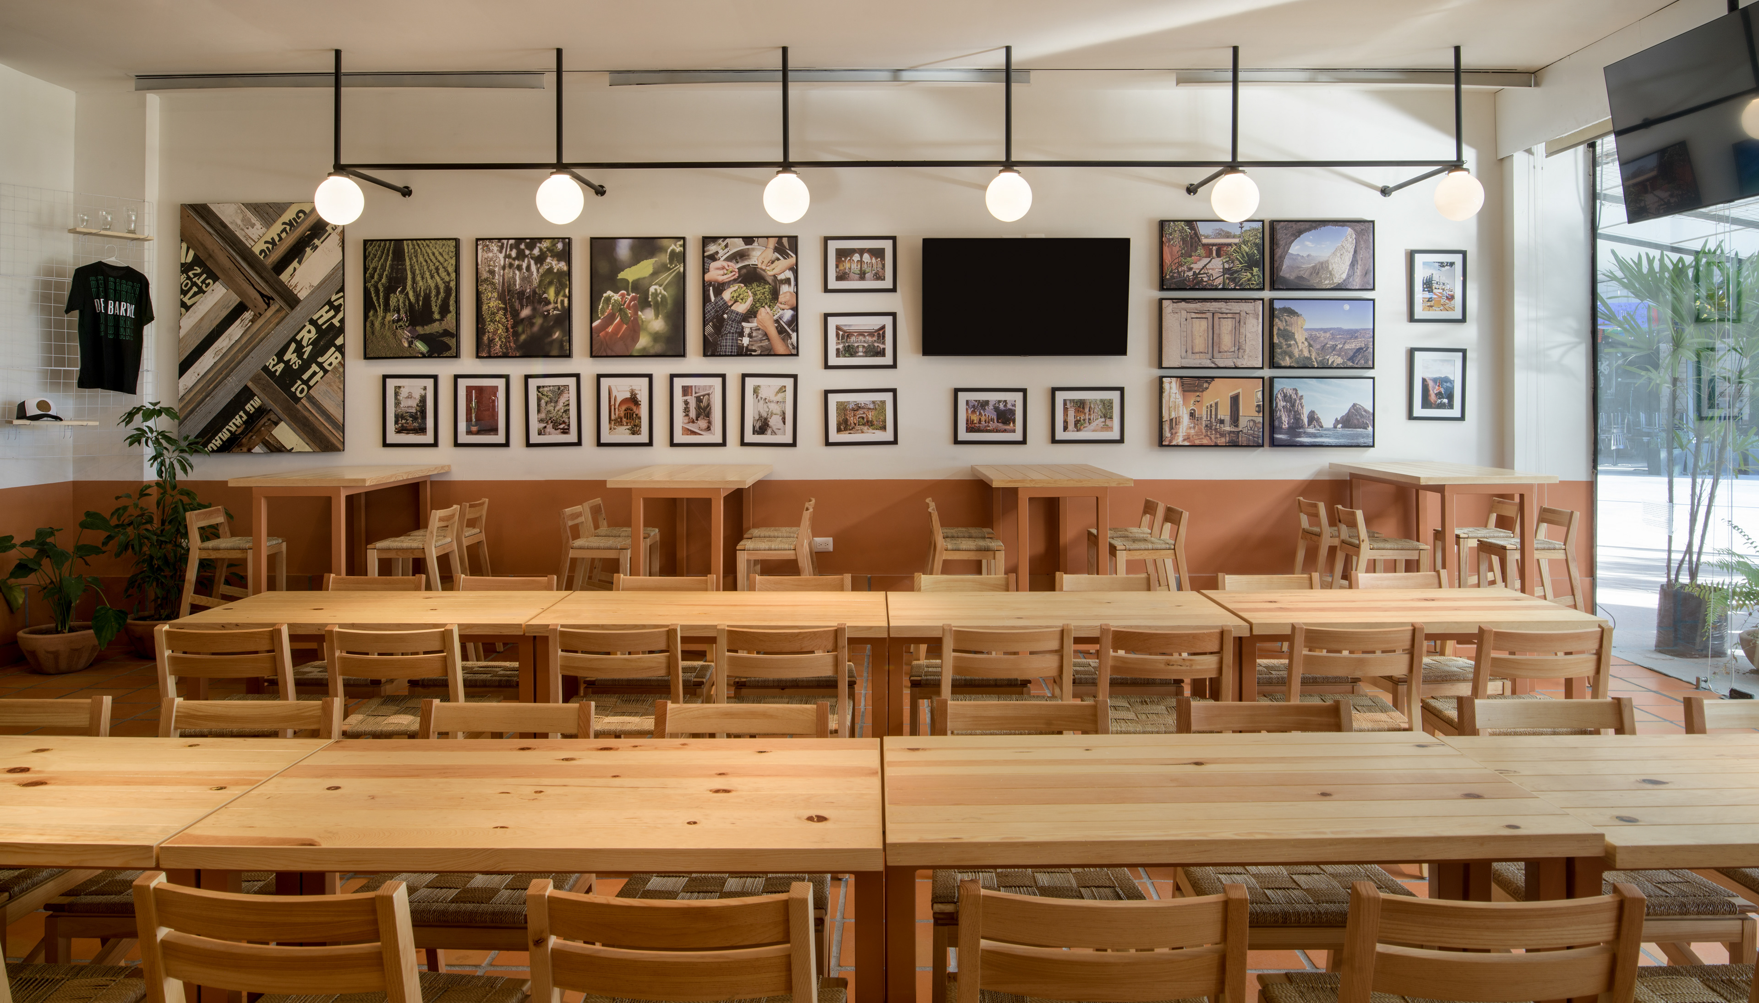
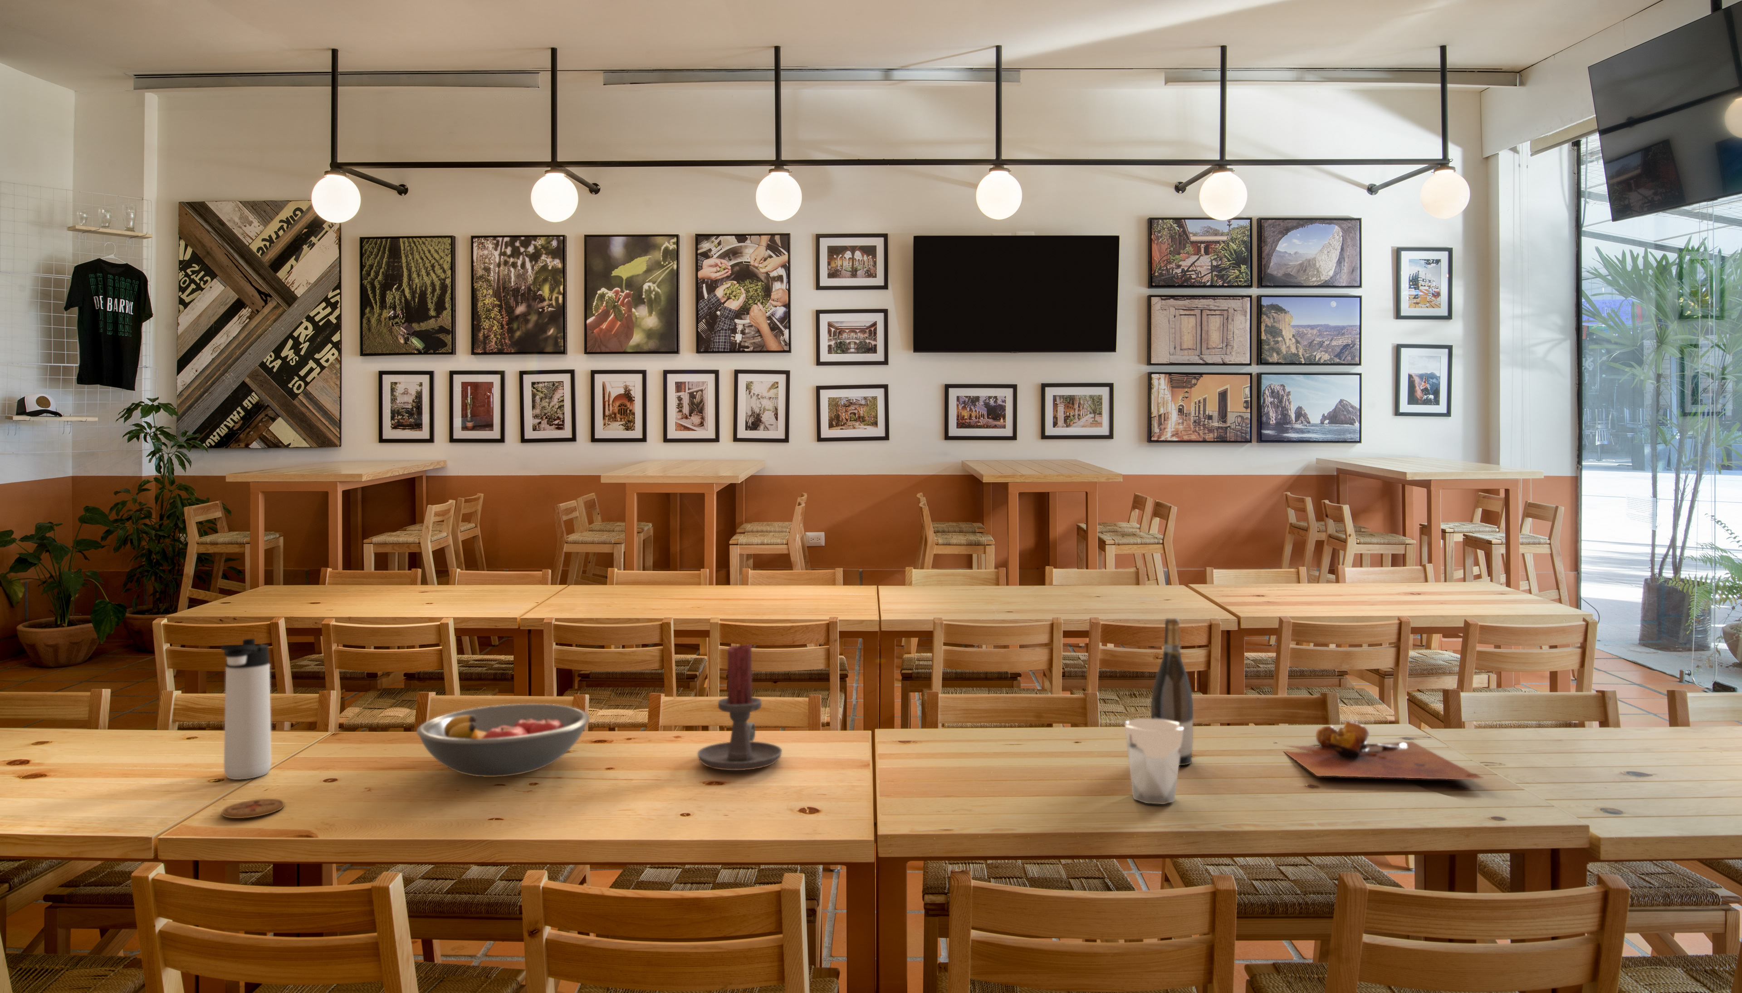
+ fruit bowl (505, 738)
+ thermos bottle (244, 709)
+ candle holder (742, 700)
+ drinking glass (1153, 761)
+ wine bottle (1171, 689)
+ coaster (254, 808)
+ cutting board (1354, 737)
